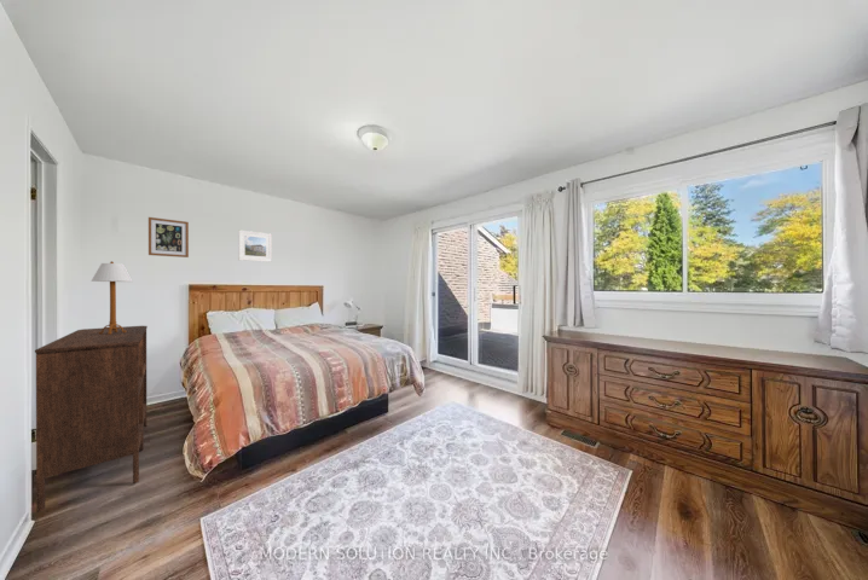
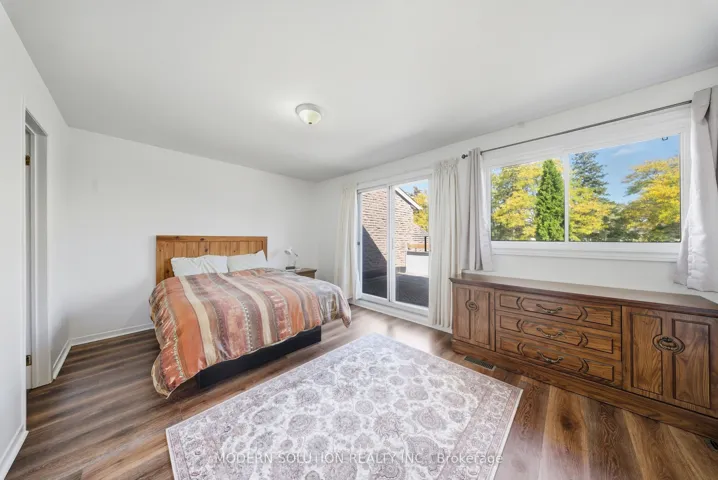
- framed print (255, 246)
- shelving unit (104, 395)
- wall art (168, 237)
- table lamp (112, 296)
